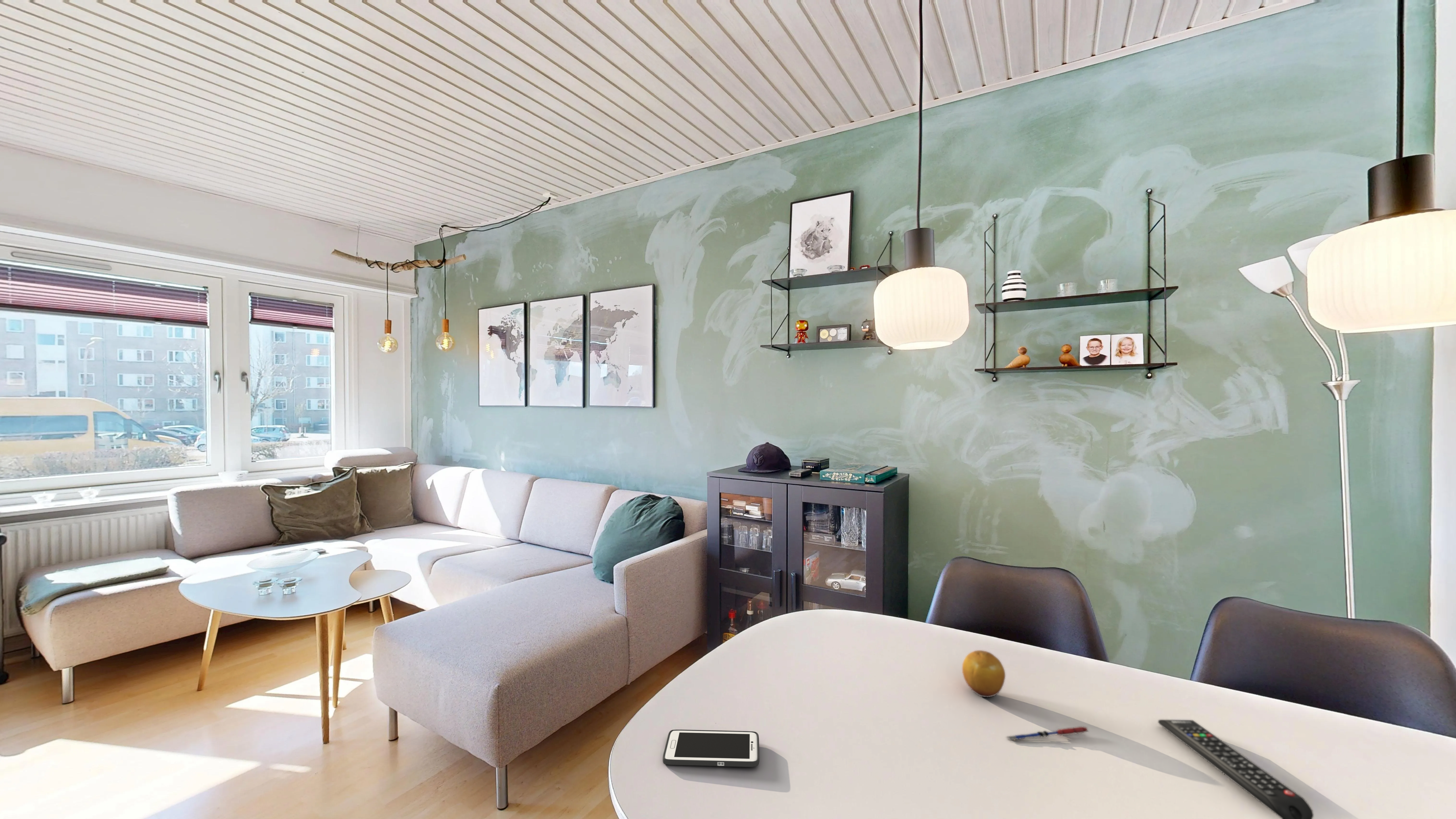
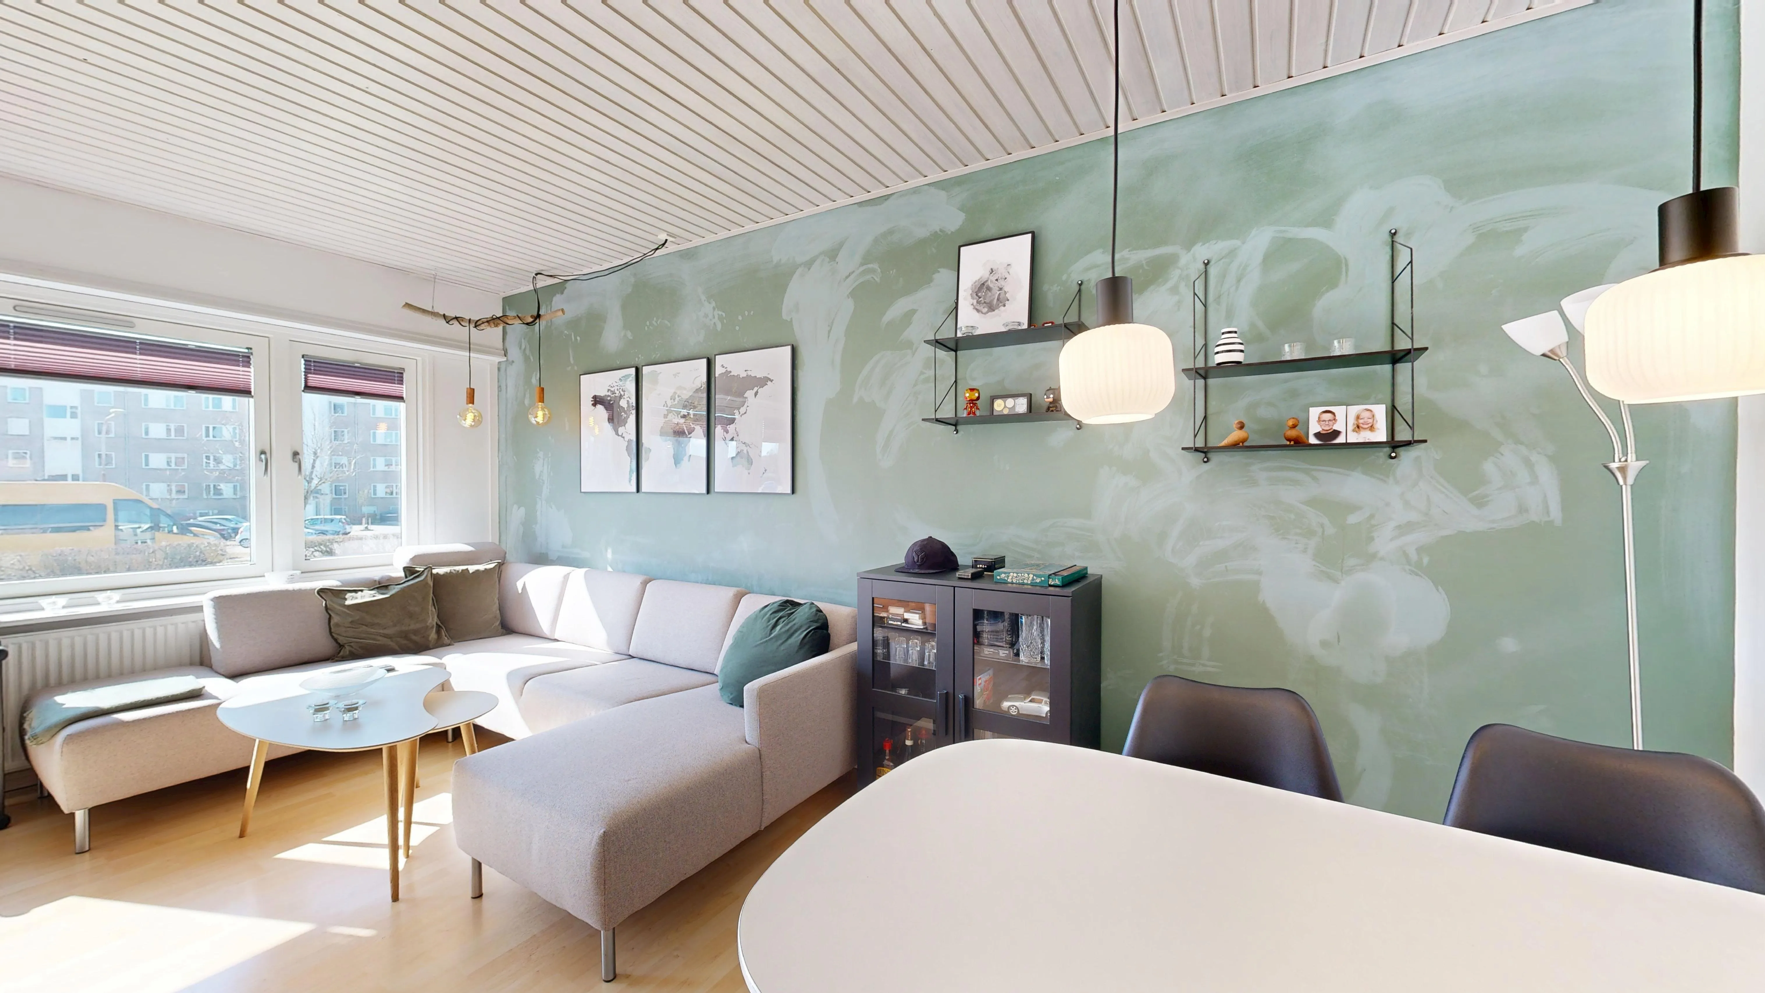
- pen (1048, 733)
- fruit (983, 673)
- cell phone (712, 748)
- remote control (1226, 761)
